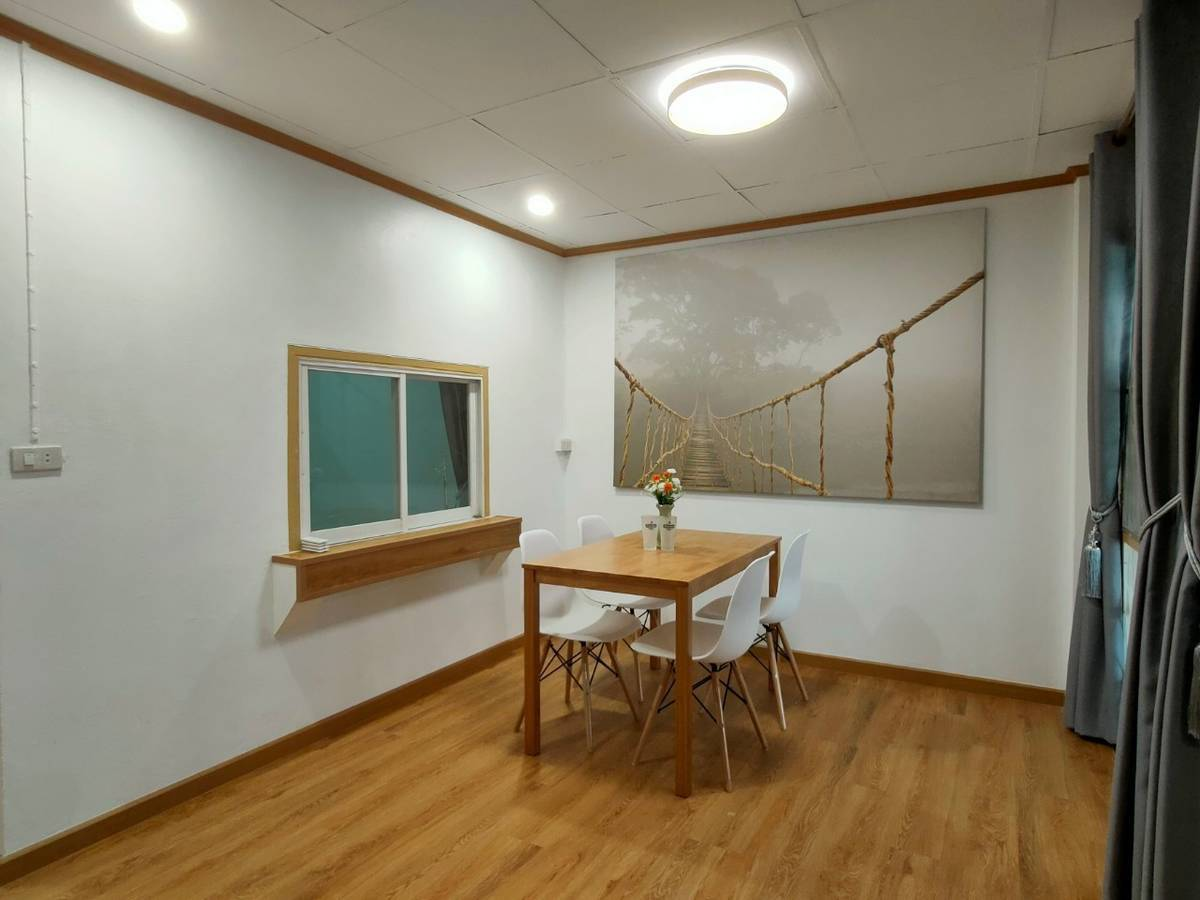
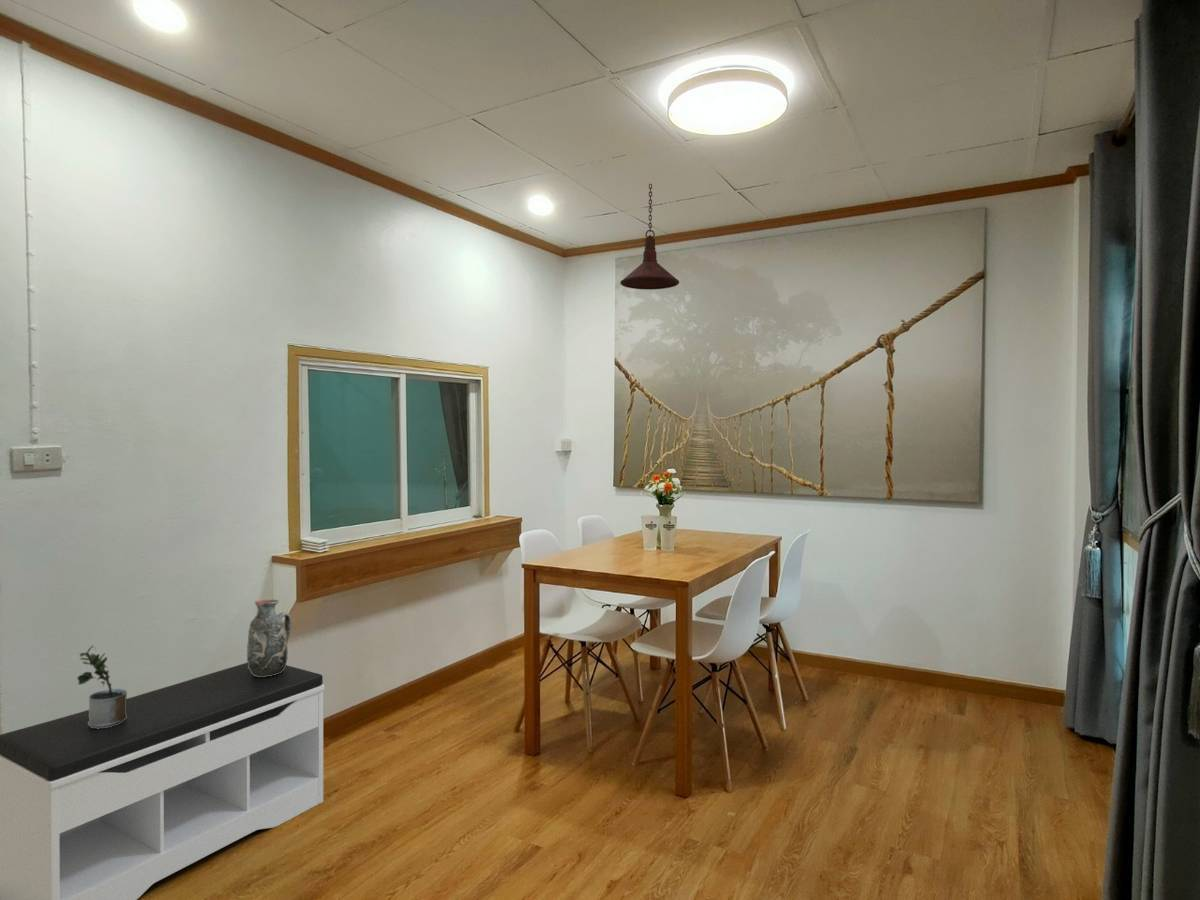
+ bench (176, 772)
+ potted plant (101, 682)
+ pendant light (650, 235)
+ decorative vase (272, 635)
